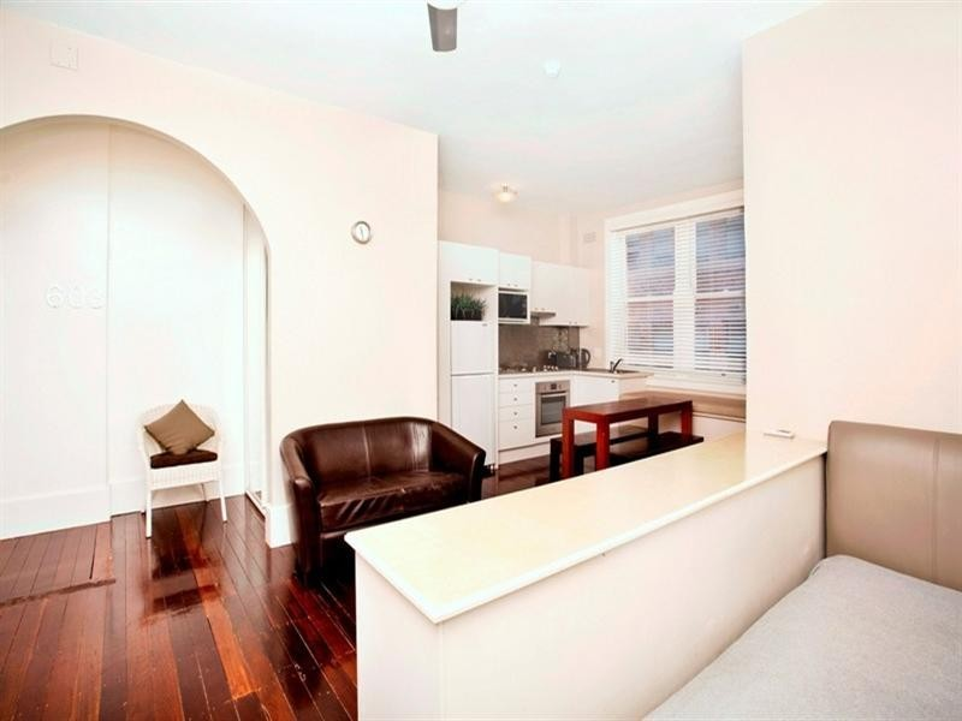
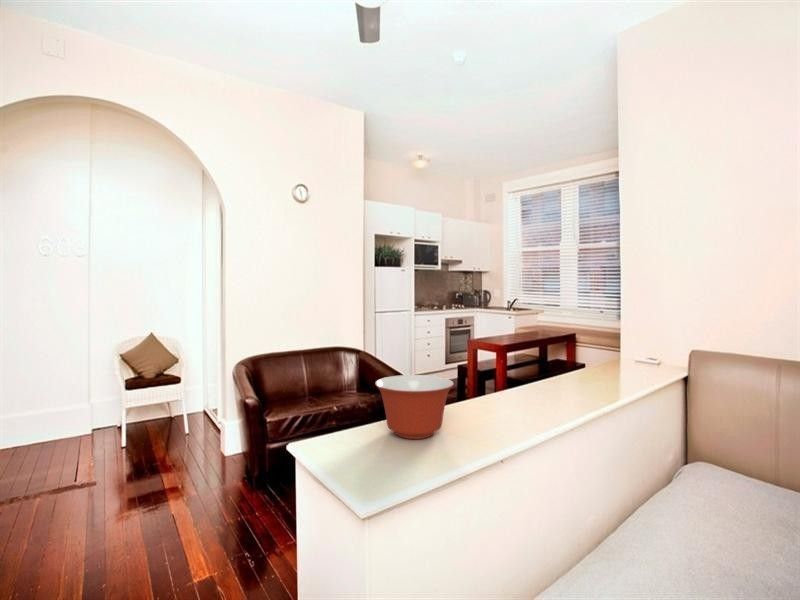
+ mixing bowl (414, 407)
